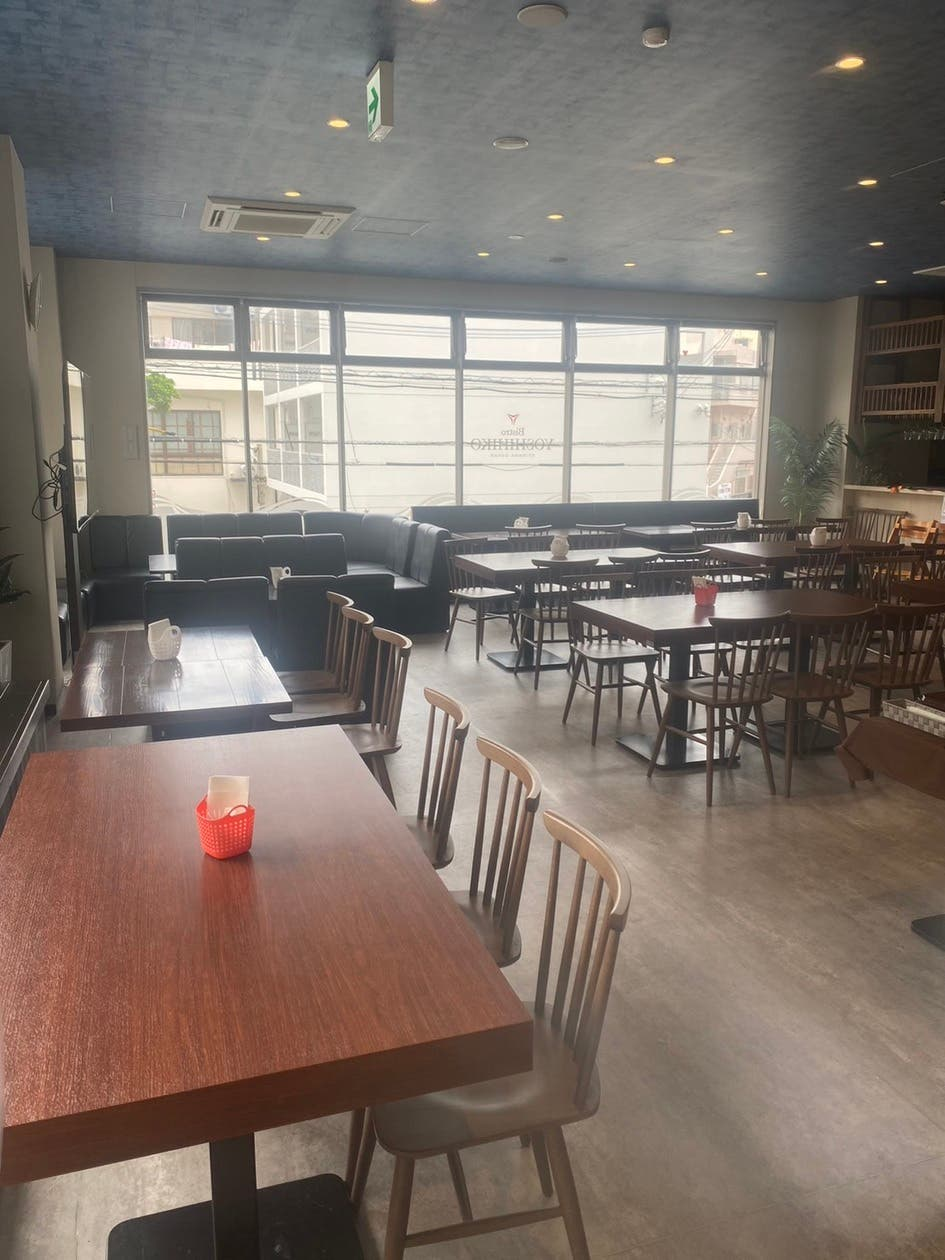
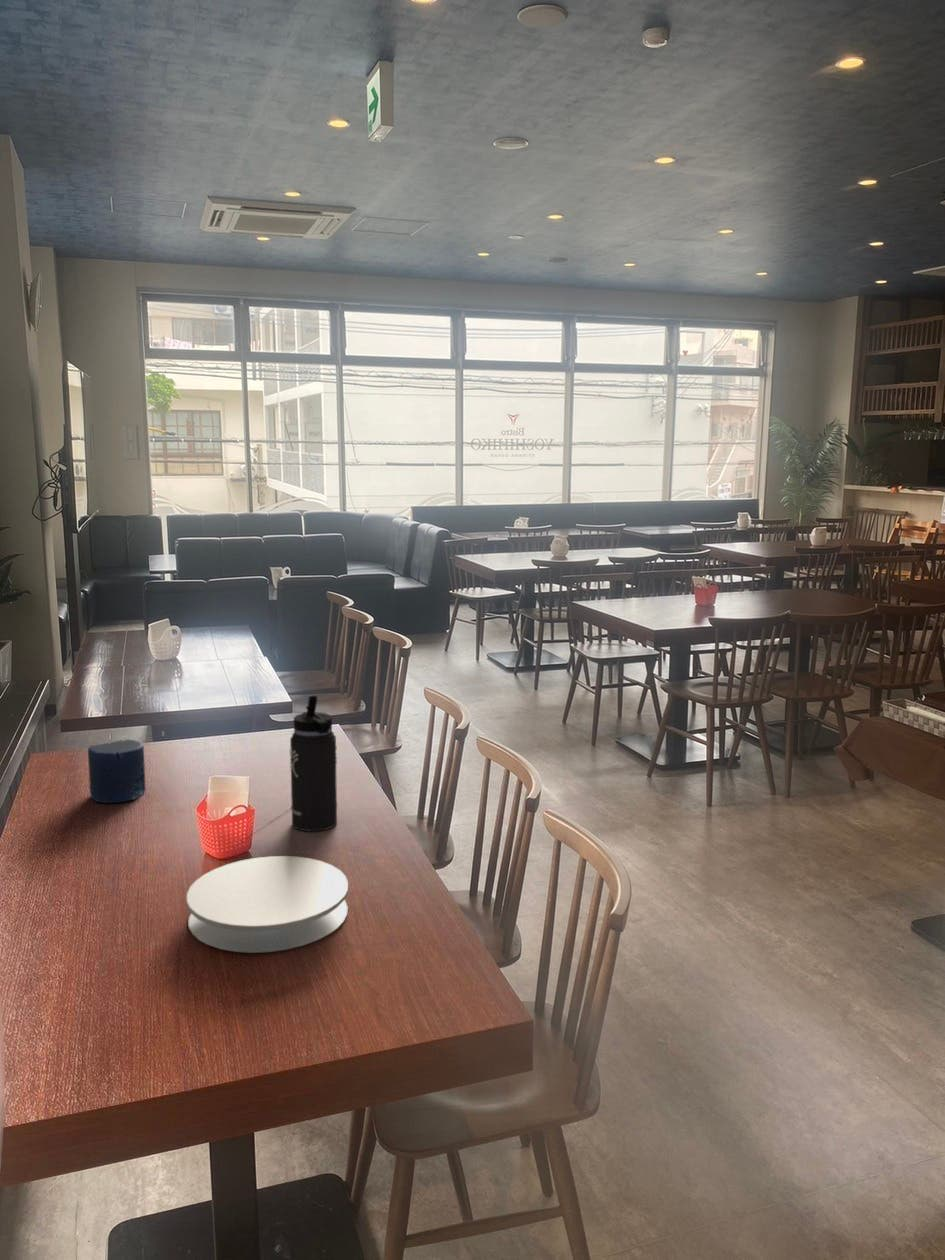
+ plate (269, 901)
+ candle (117, 770)
+ thermos bottle (315, 761)
